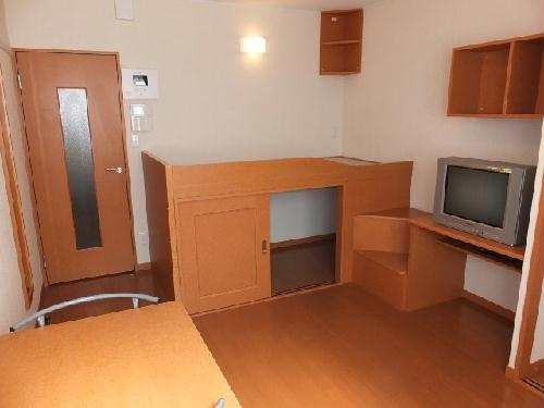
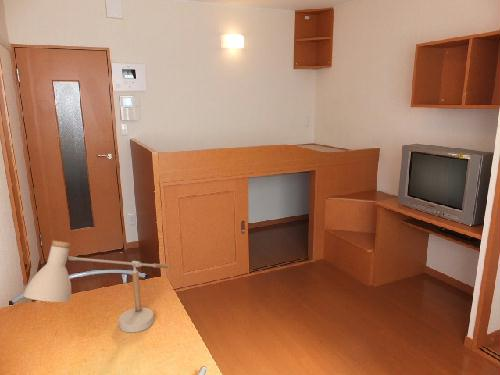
+ desk lamp (117, 263)
